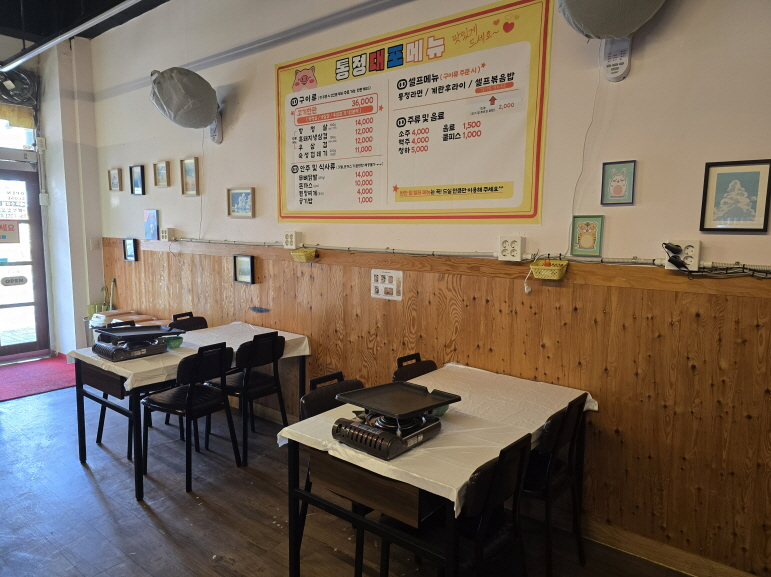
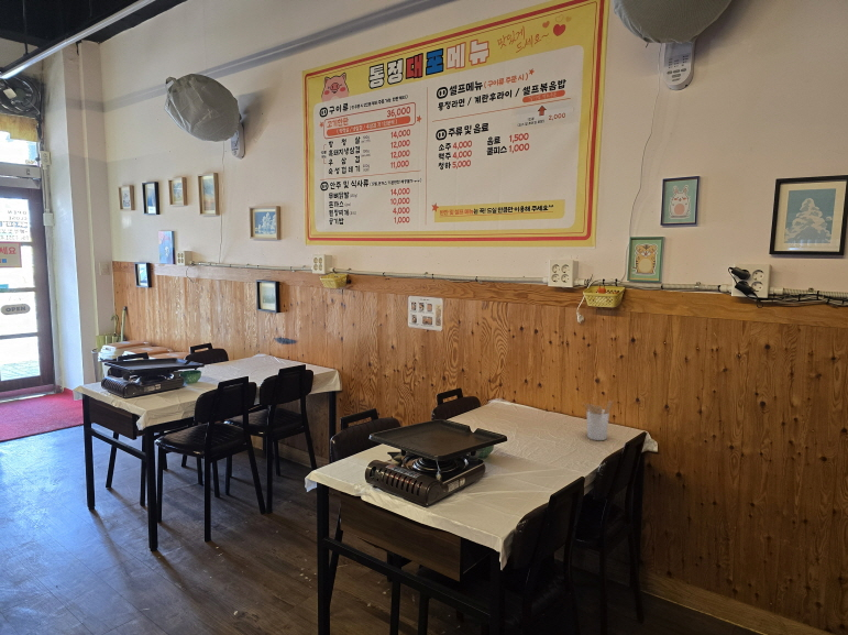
+ utensil holder (596, 419)
